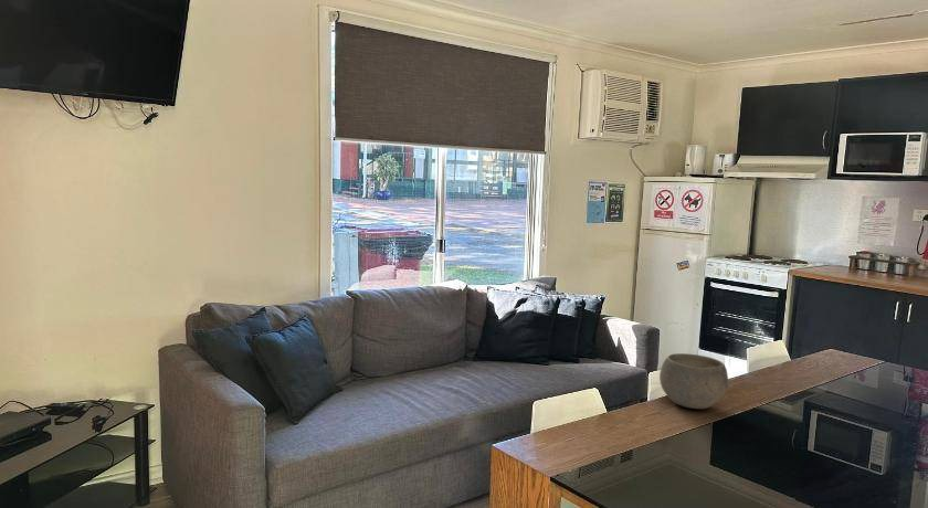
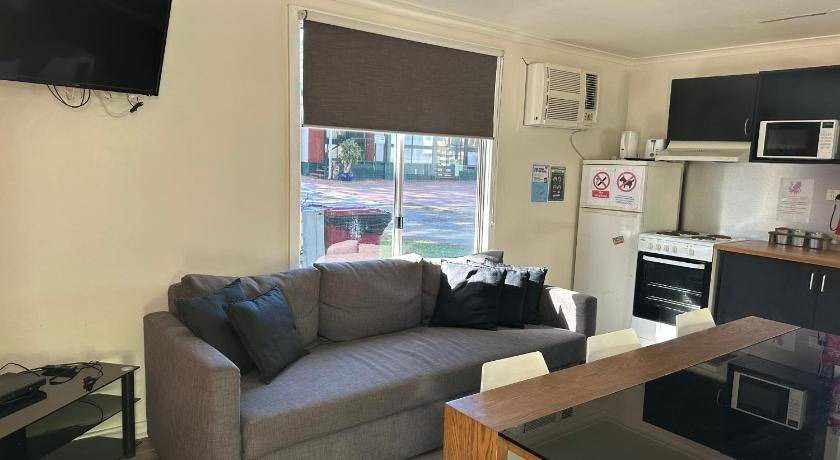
- bowl (693, 382)
